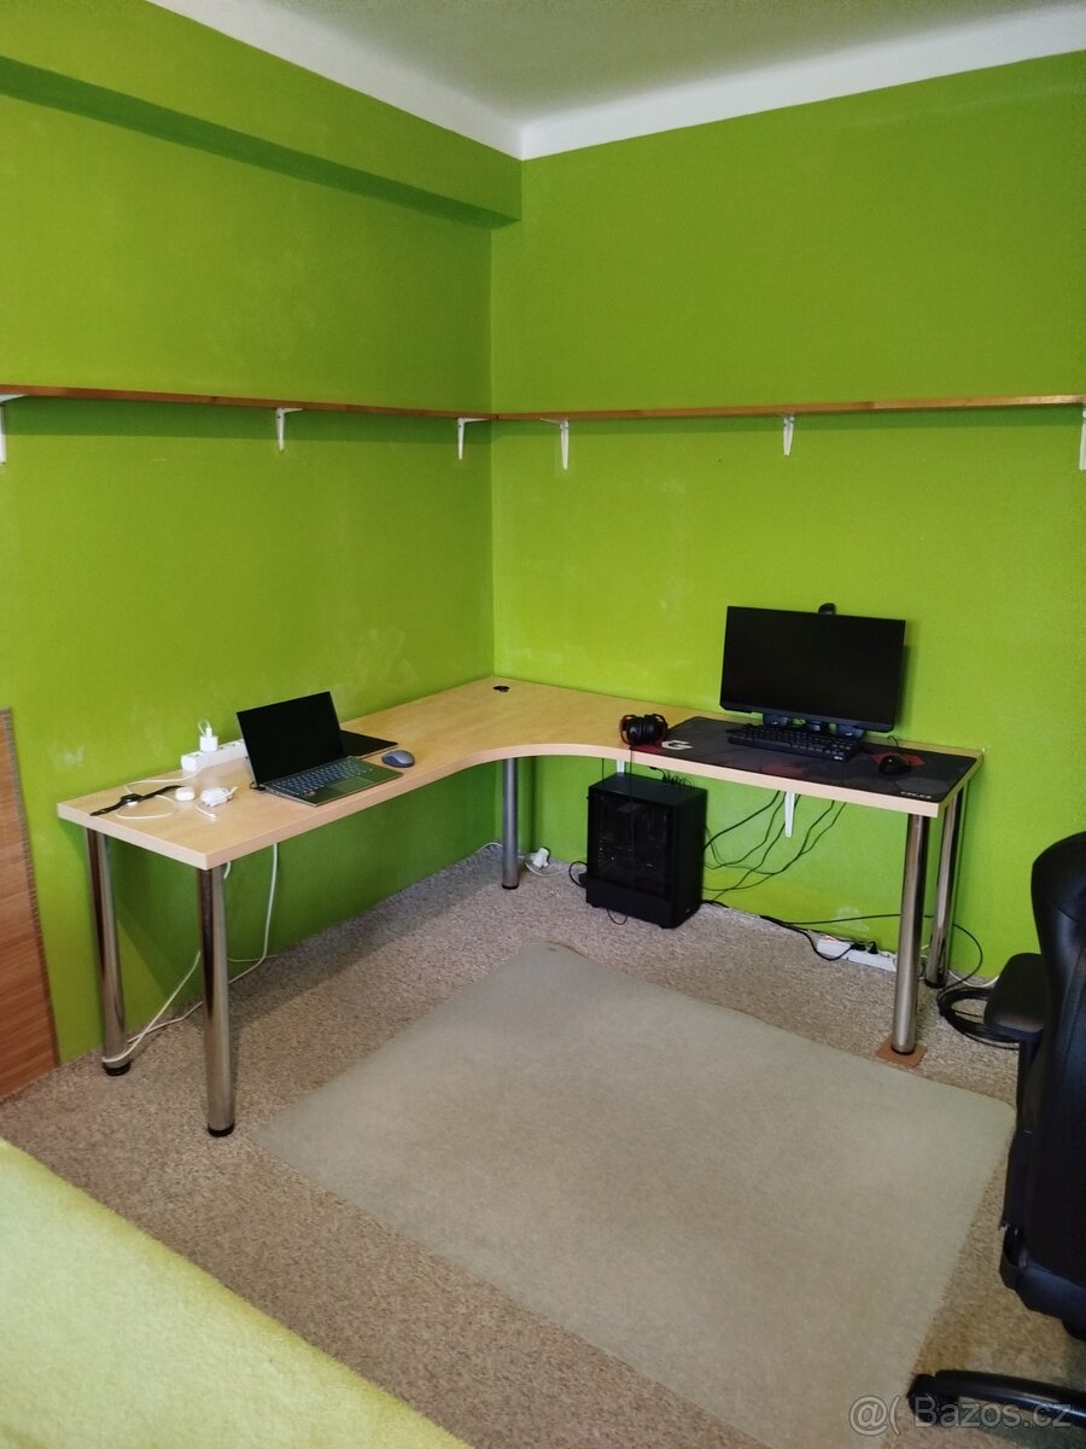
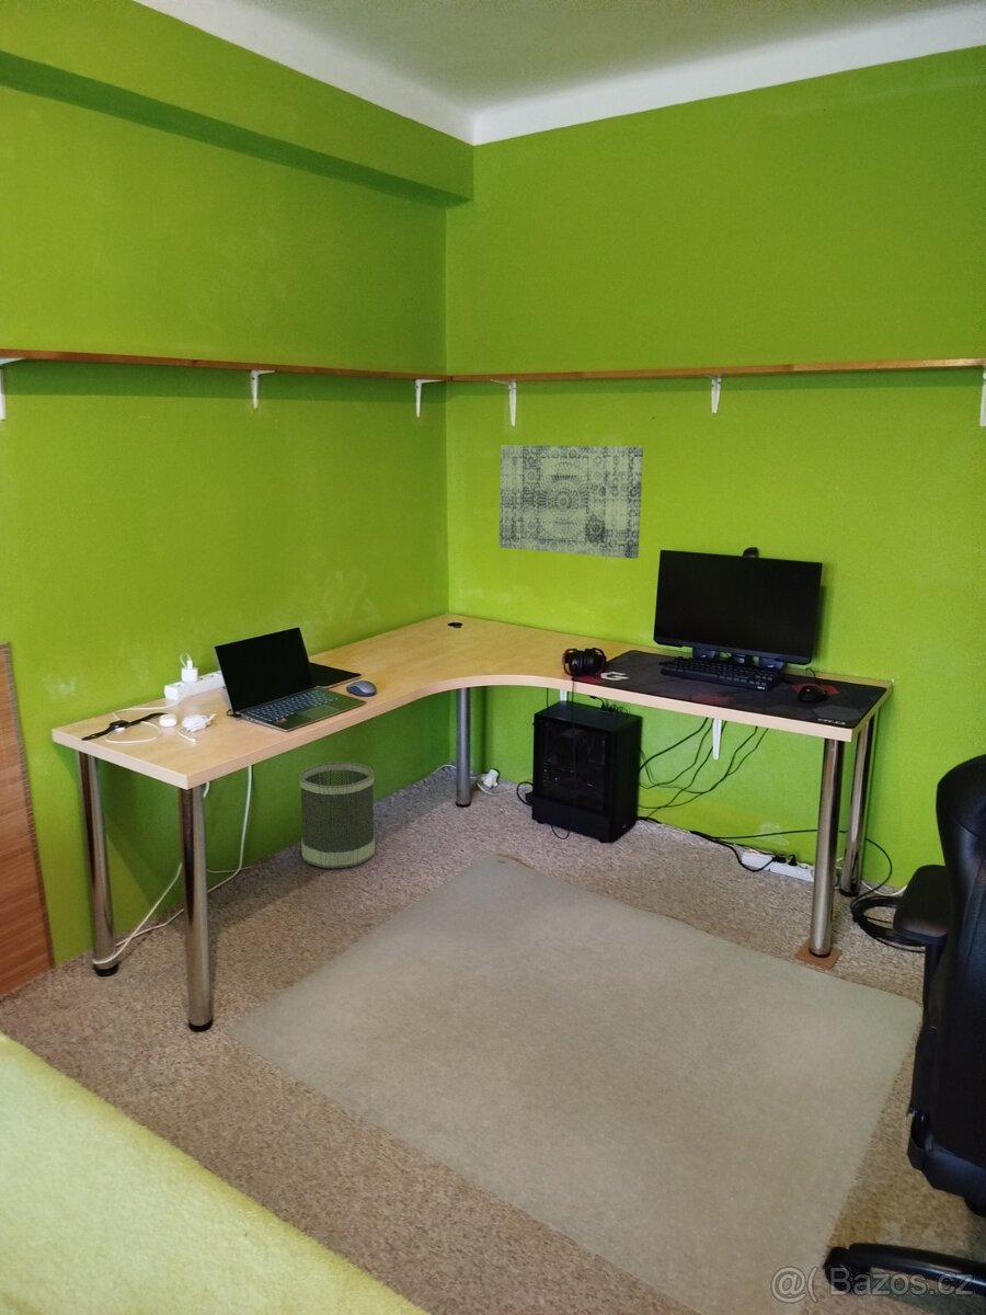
+ wall art (567, 500)
+ wastebasket (337, 813)
